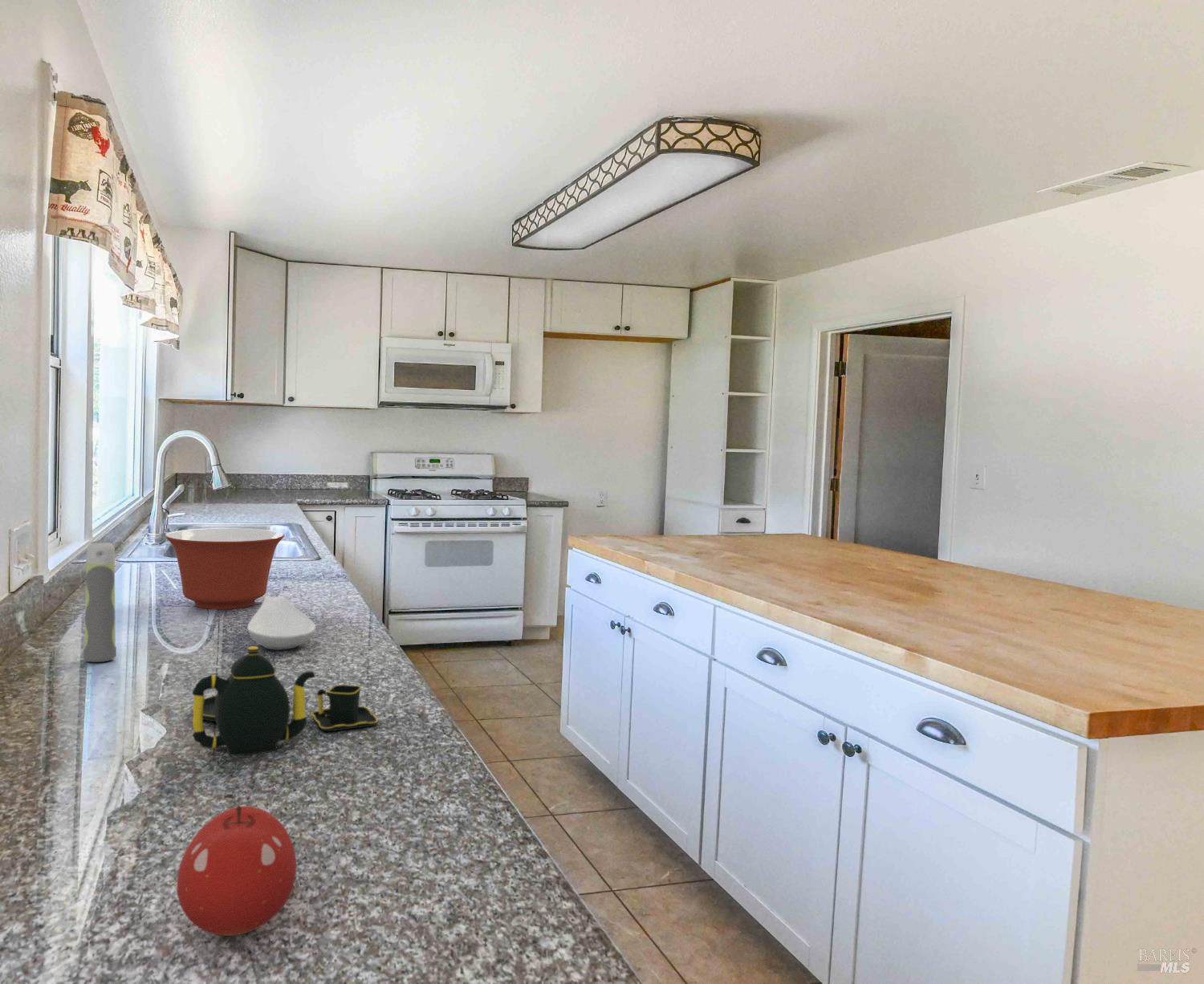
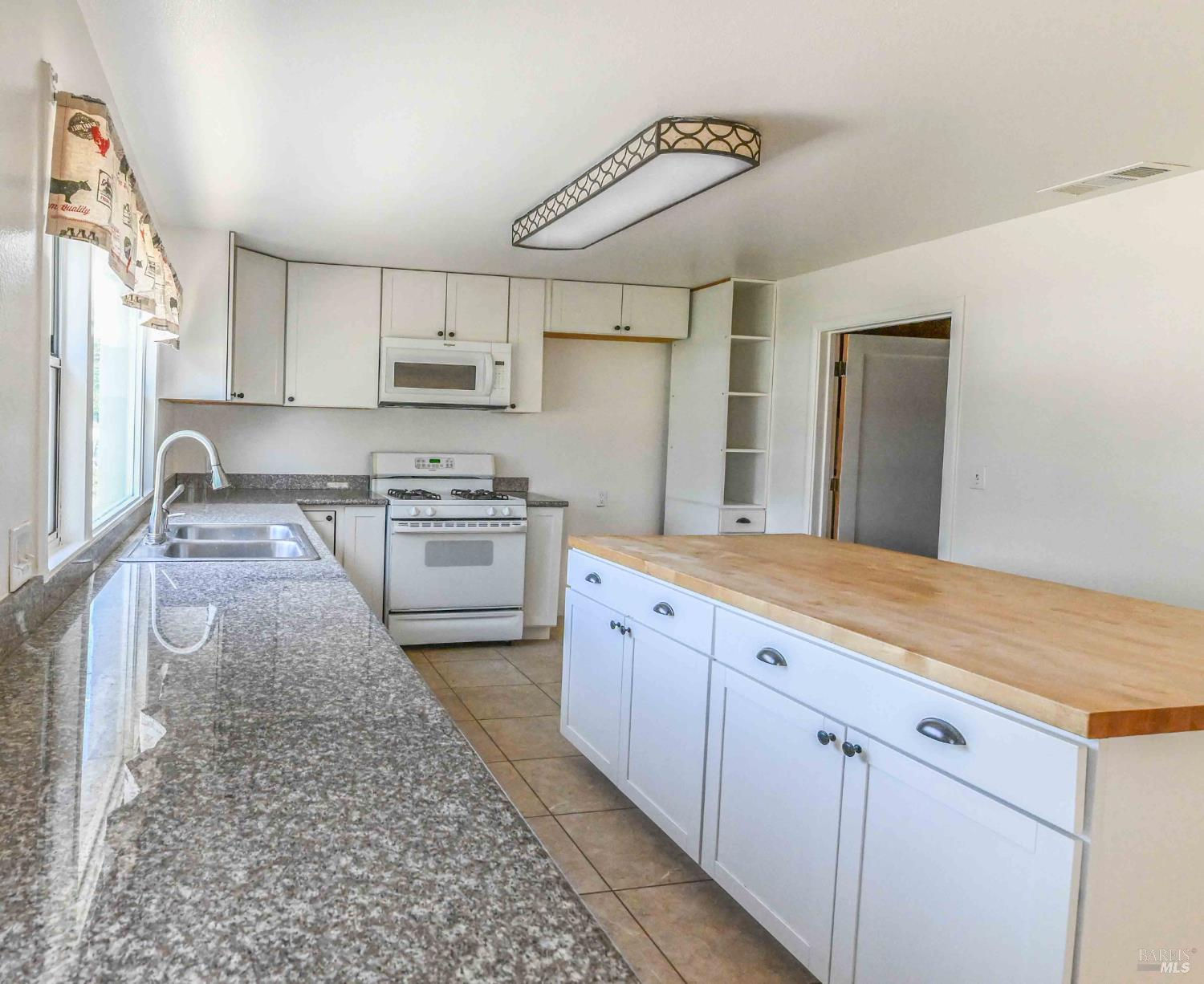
- fruit (238, 863)
- mixing bowl (226, 569)
- teapot (277, 678)
- spray bottle (100, 600)
- spoon rest (276, 620)
